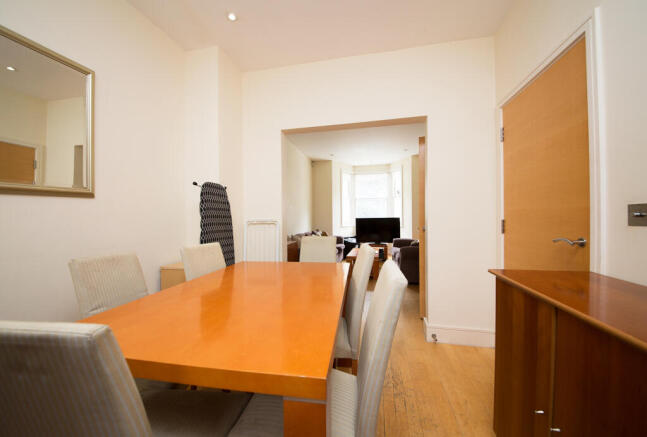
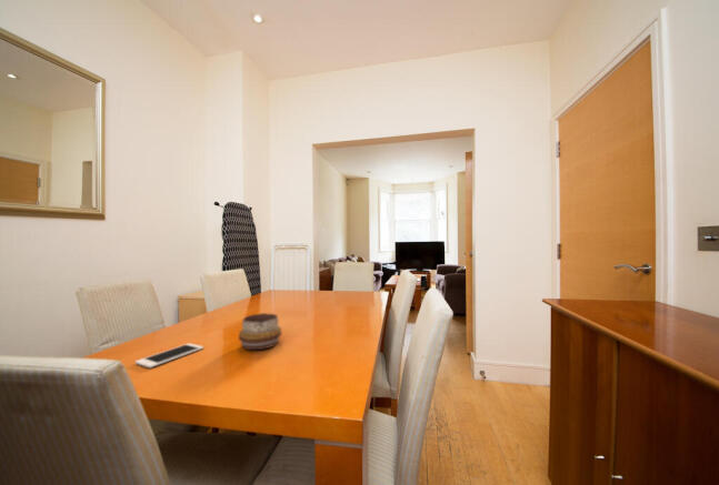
+ decorative bowl (260, 331)
+ cell phone (171, 354)
